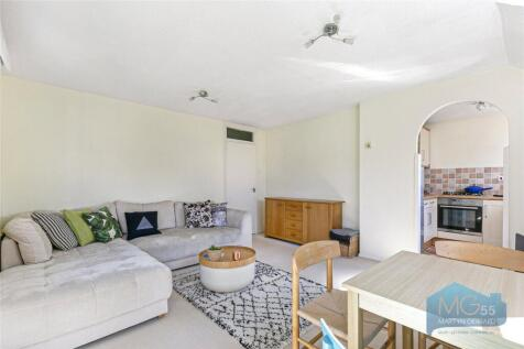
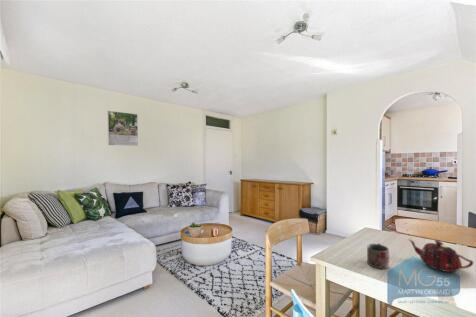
+ teapot (437, 253)
+ mug (379, 254)
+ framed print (123, 129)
